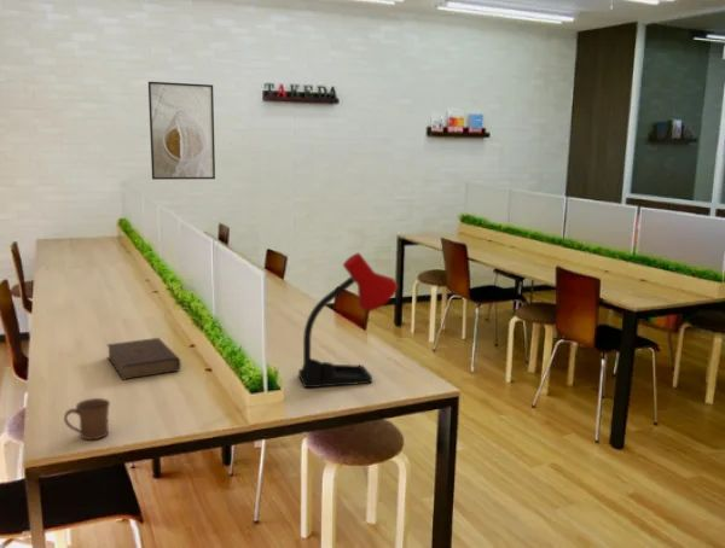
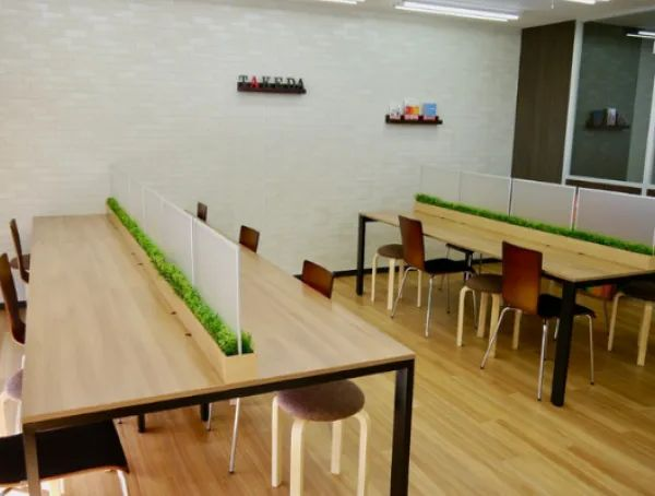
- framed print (182, 132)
- mug (87, 420)
- desk lamp (359, 305)
- book (143, 356)
